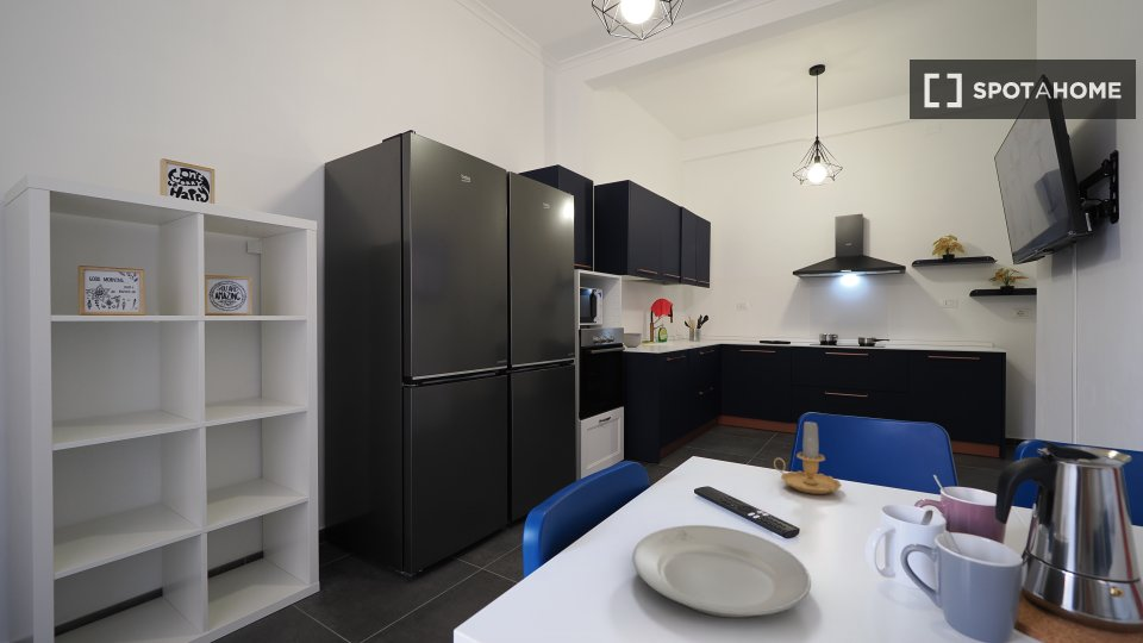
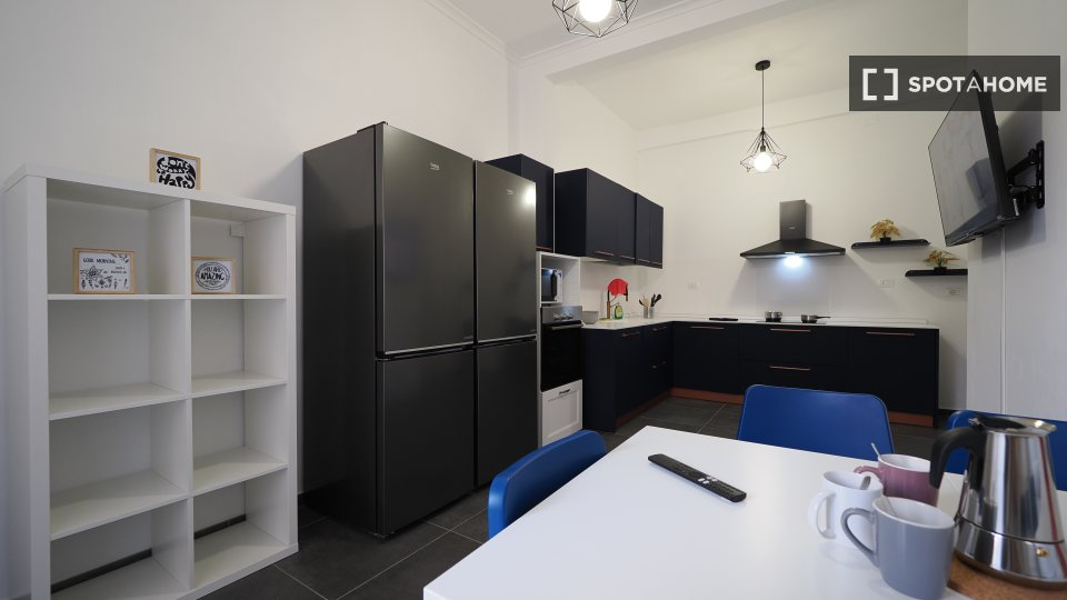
- plate (717, 572)
- candle (804, 452)
